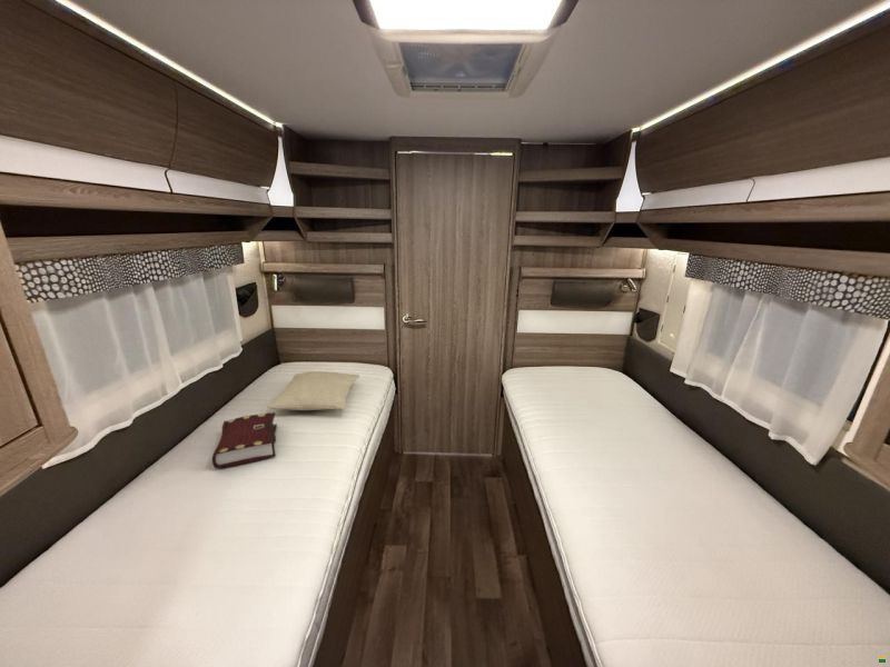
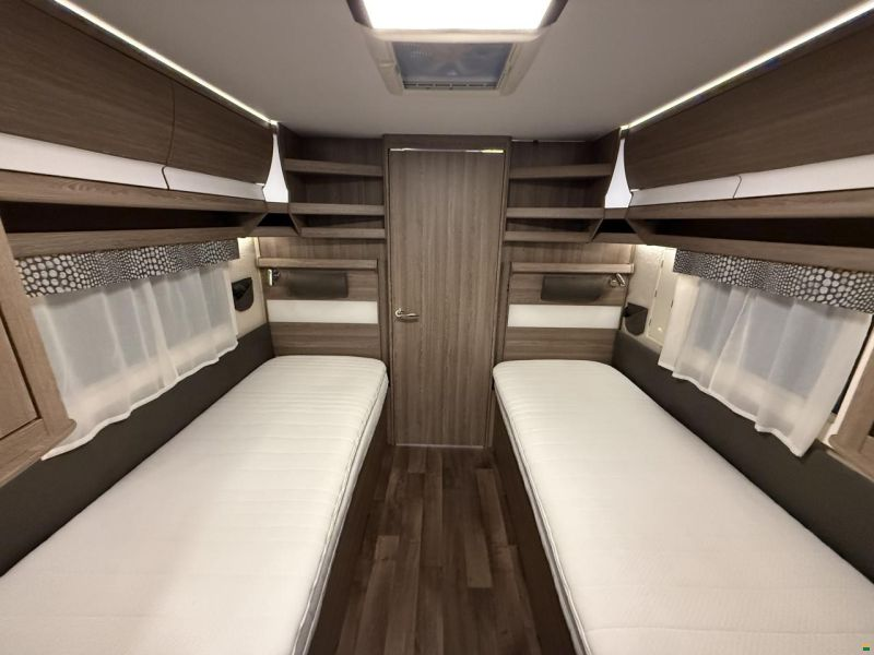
- pillow (317, 389)
- book (247, 437)
